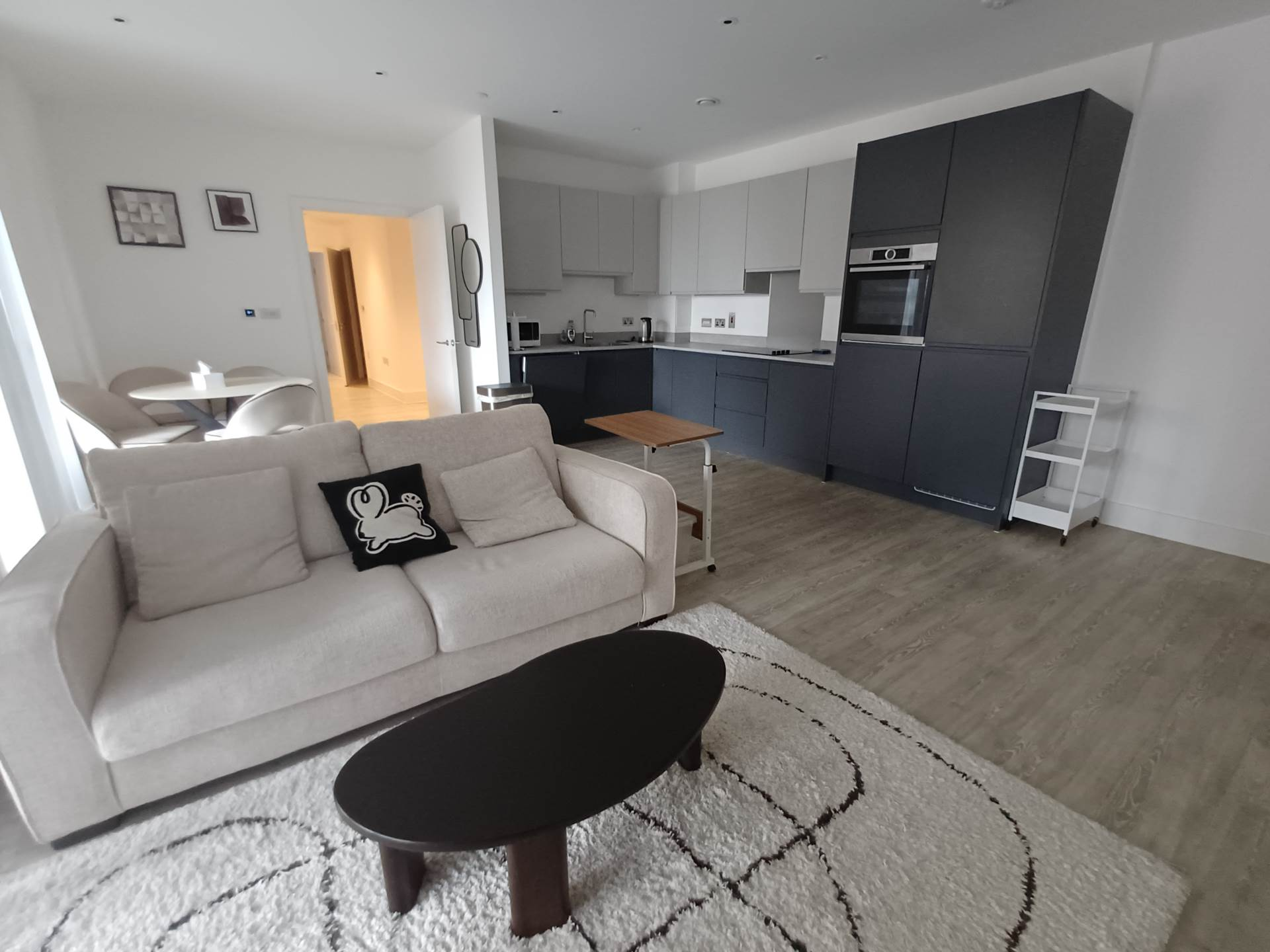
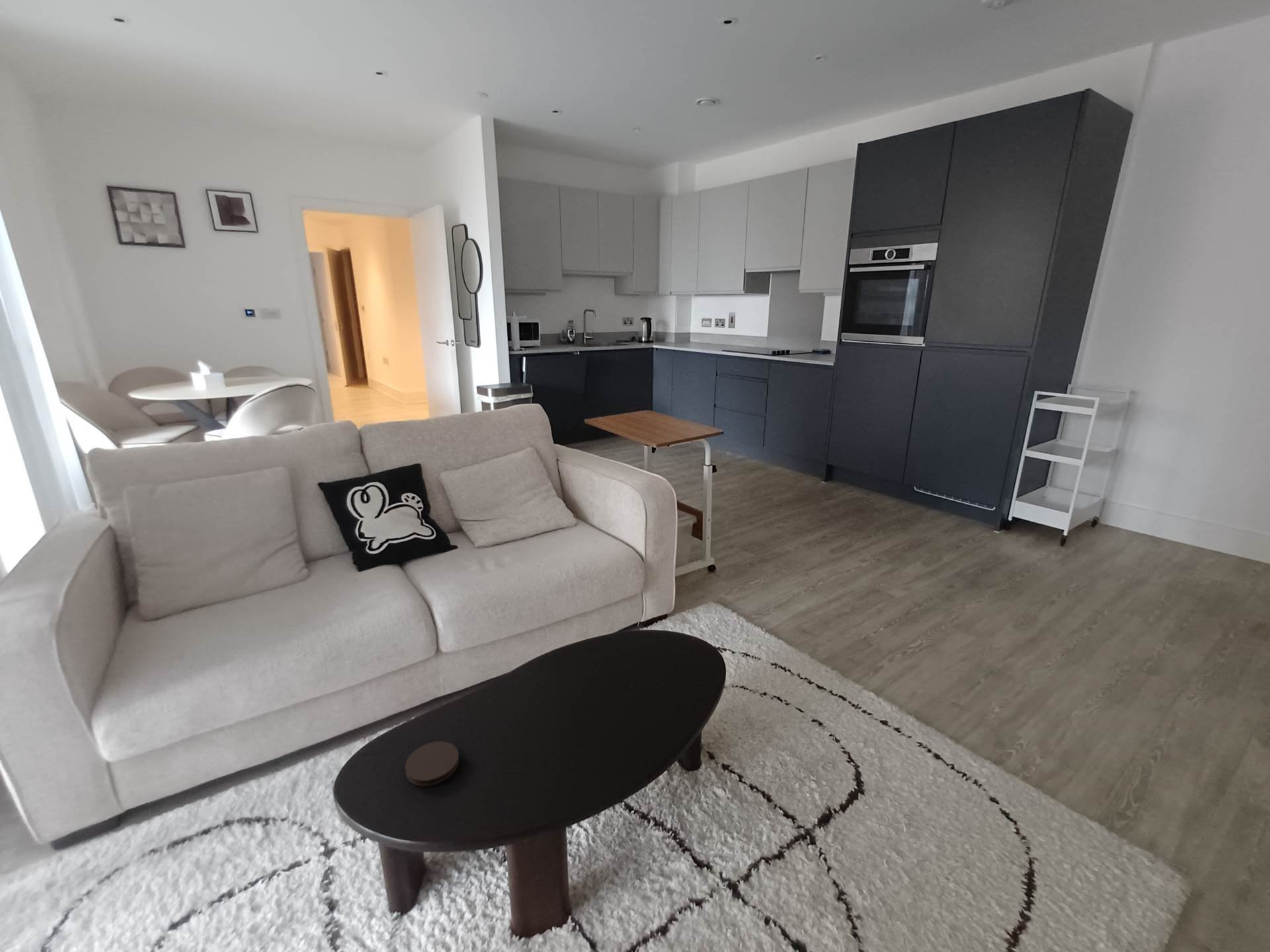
+ coaster (432, 762)
